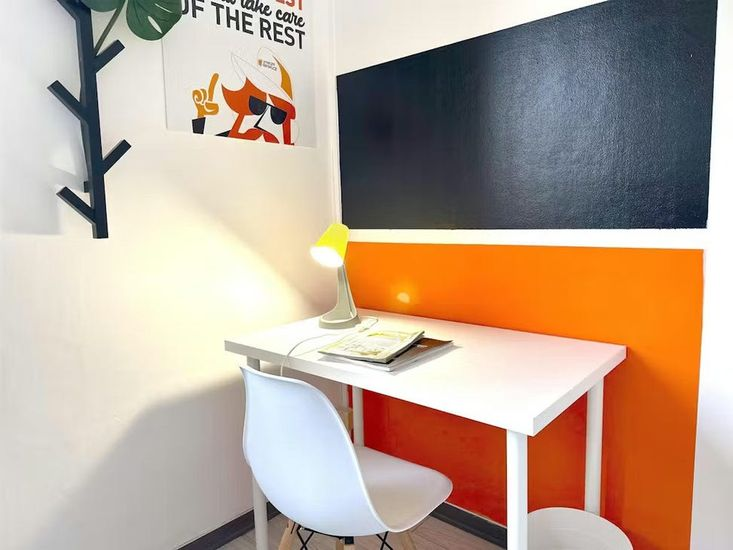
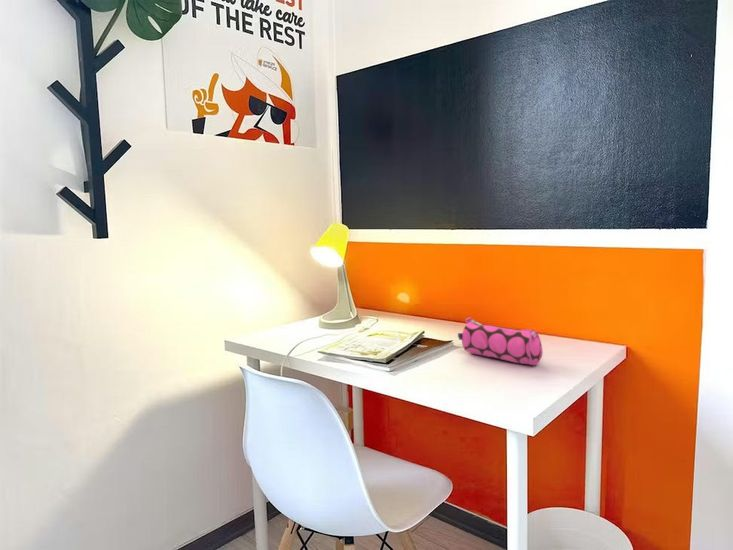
+ pencil case (500, 340)
